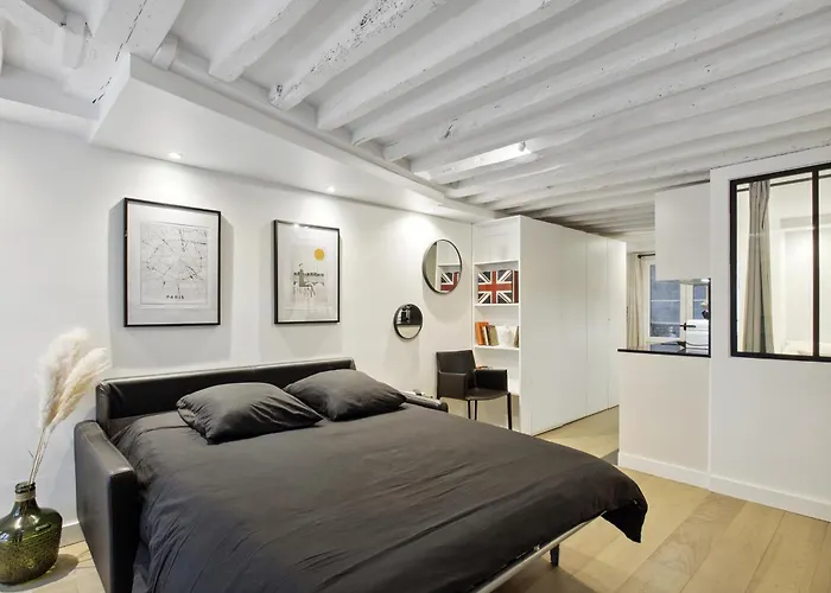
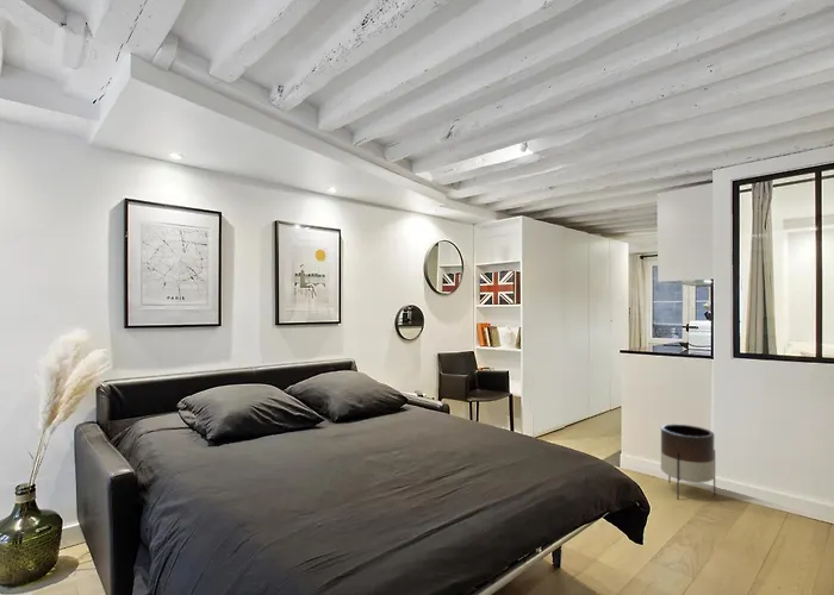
+ planter (686, 461)
